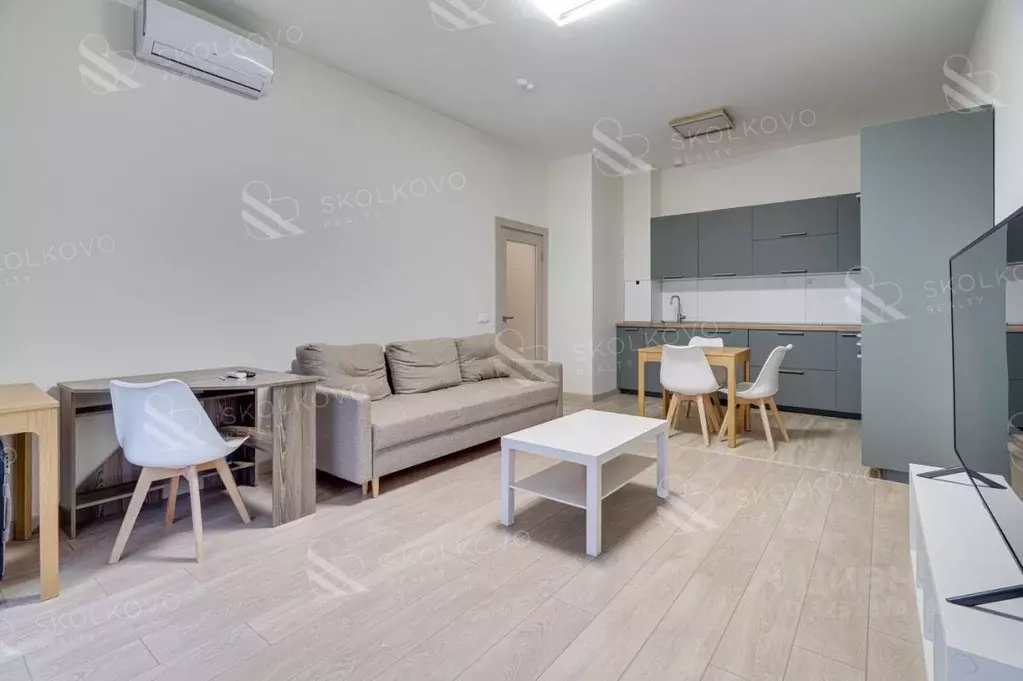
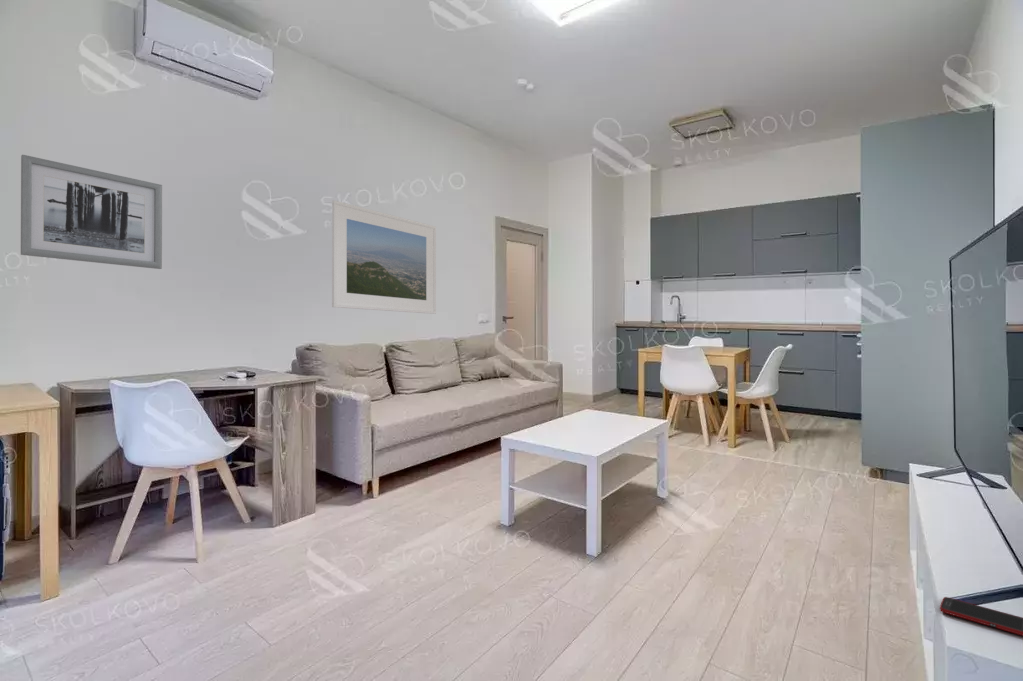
+ wall art (97, 216)
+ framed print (389, 262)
+ cell phone (984, 616)
